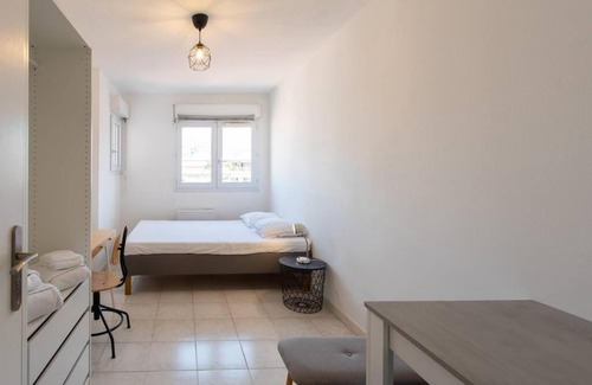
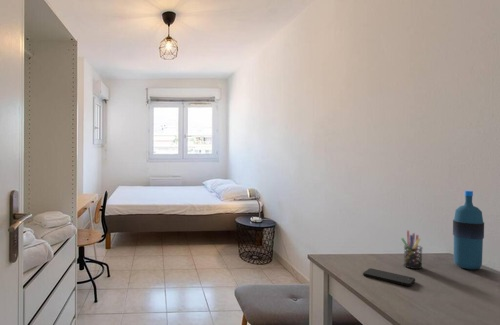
+ water bottle (468, 229)
+ pen holder (410, 249)
+ smartphone (388, 276)
